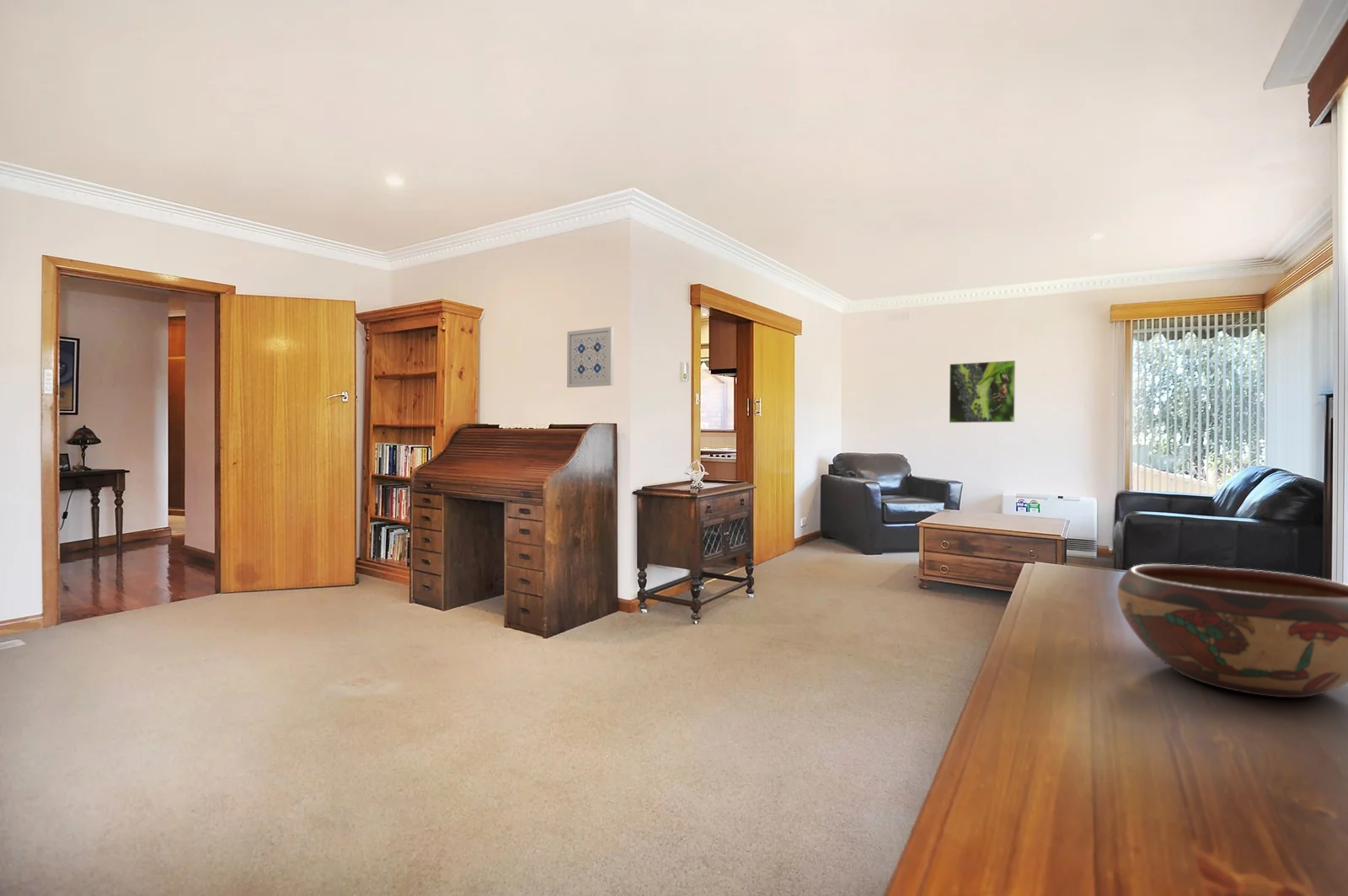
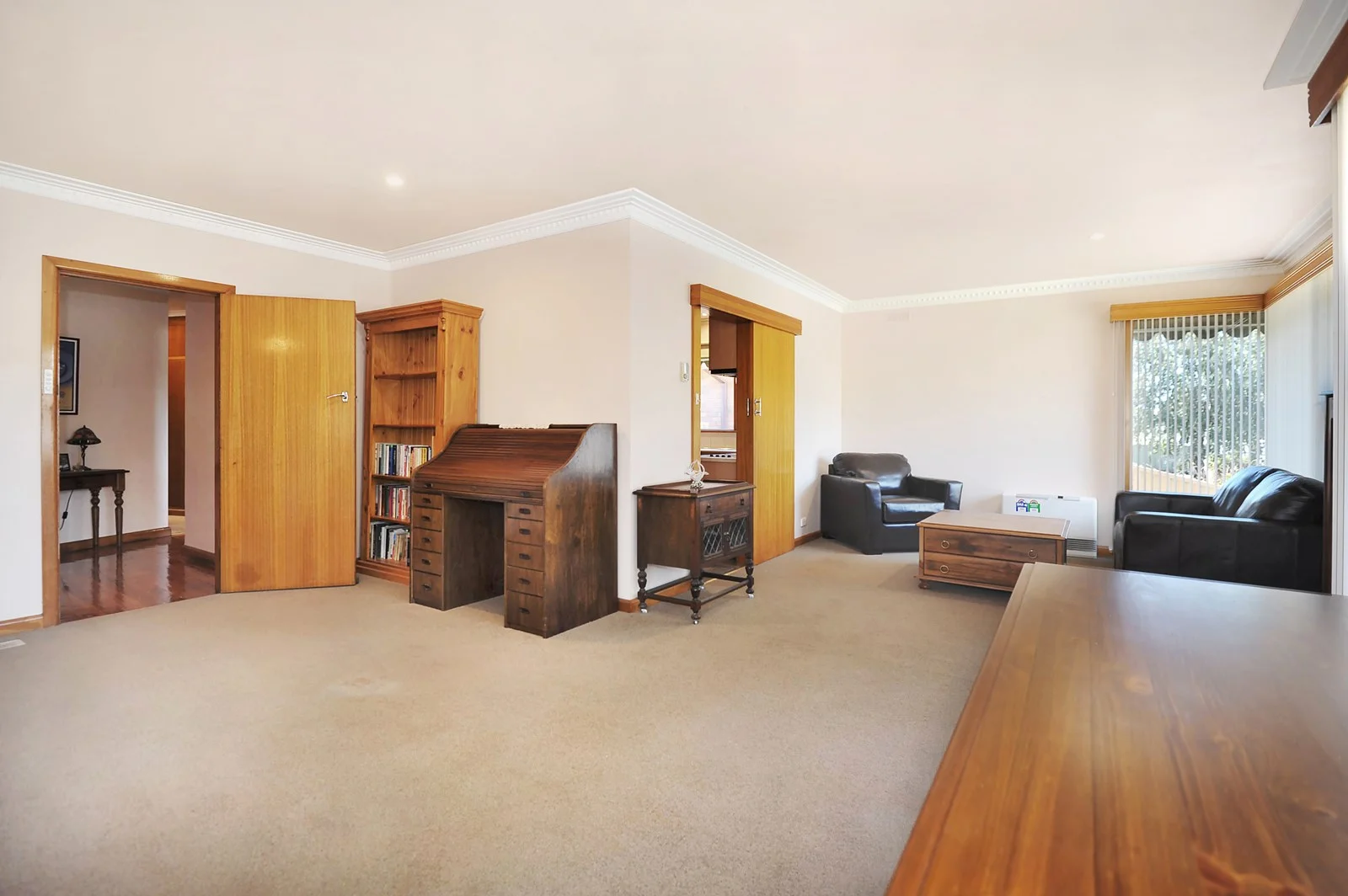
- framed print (982, 392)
- decorative bowl (1241, 627)
- wall art (590, 358)
